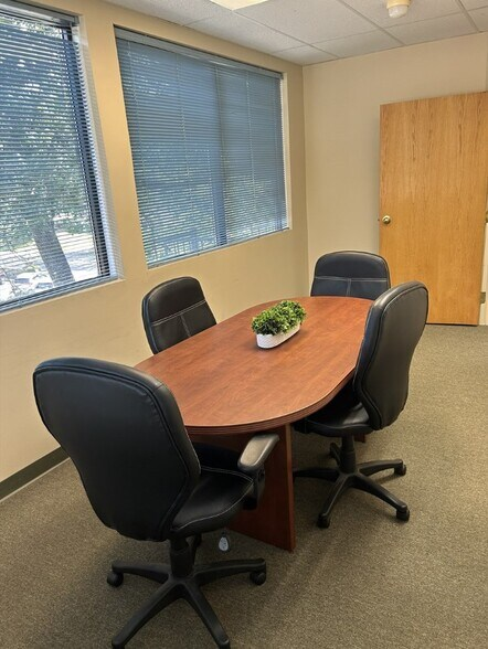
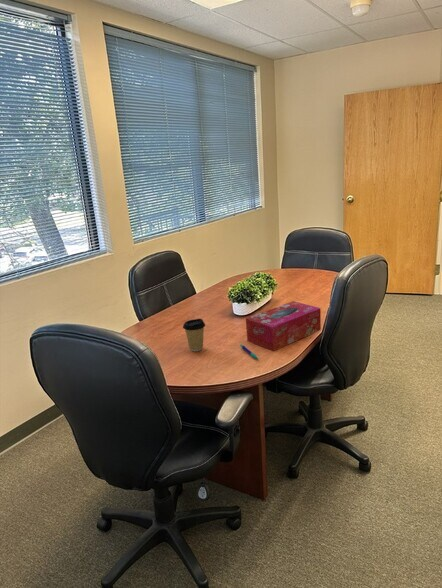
+ coffee cup (195, 335)
+ tissue box (284, 324)
+ pen (249, 352)
